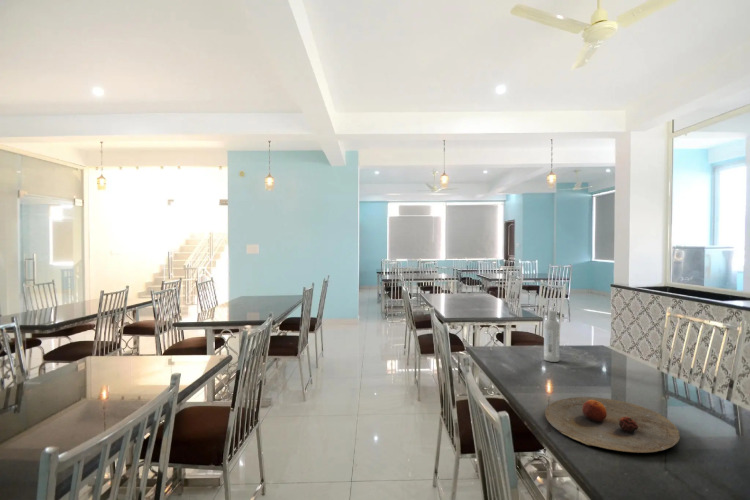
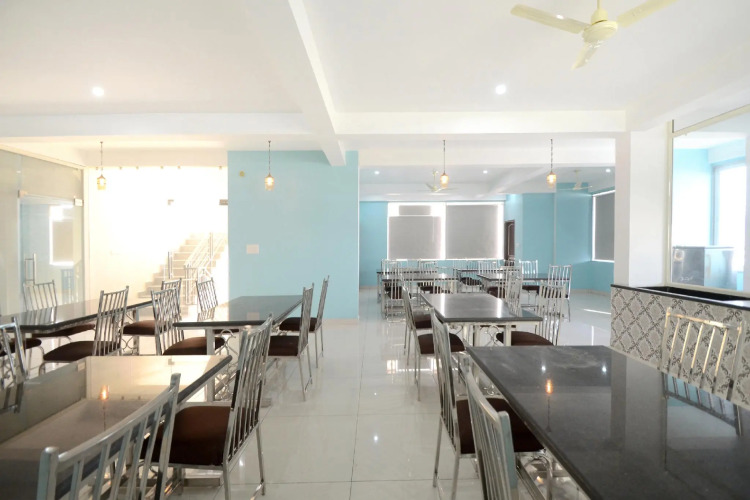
- plate (607, 415)
- bottle (551, 335)
